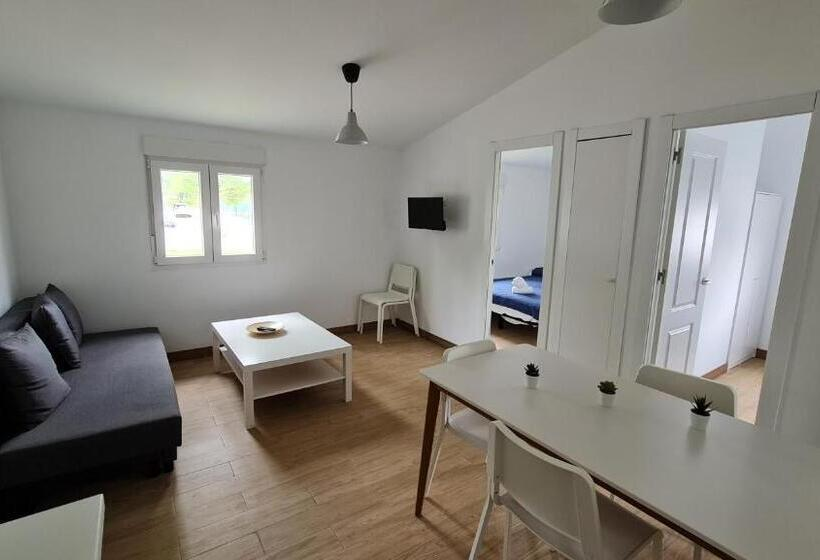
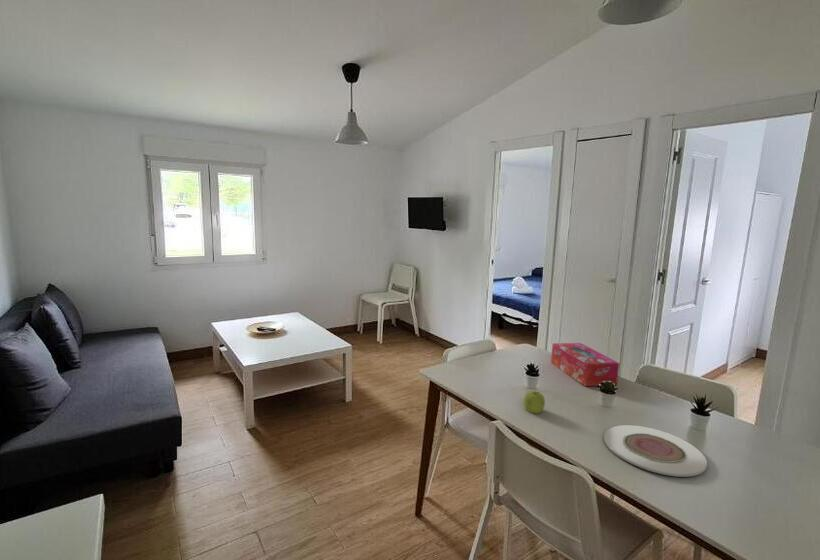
+ plate (652, 447)
+ tissue box (582, 362)
+ fruit (534, 401)
